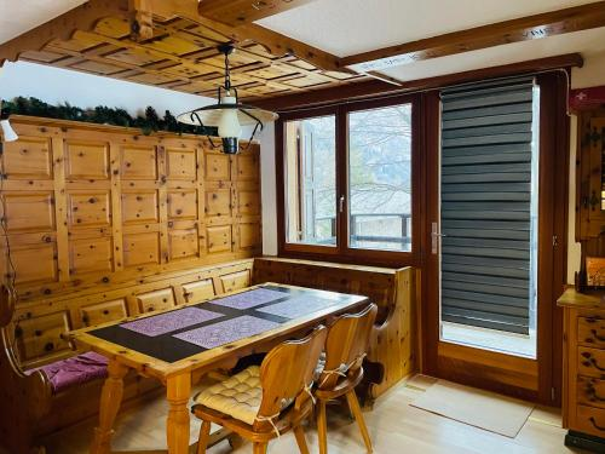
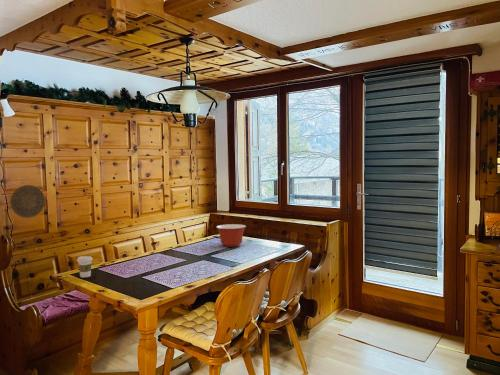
+ coffee cup (85, 266)
+ decorative plate (28, 201)
+ mixing bowl (231, 235)
